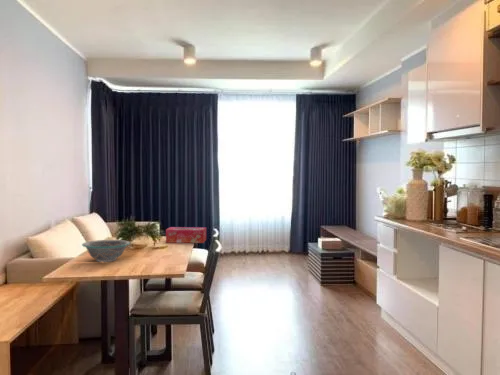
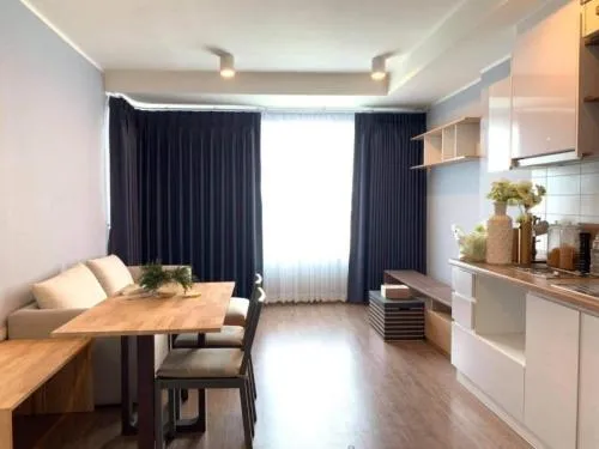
- bowl (106, 251)
- tissue box (186, 234)
